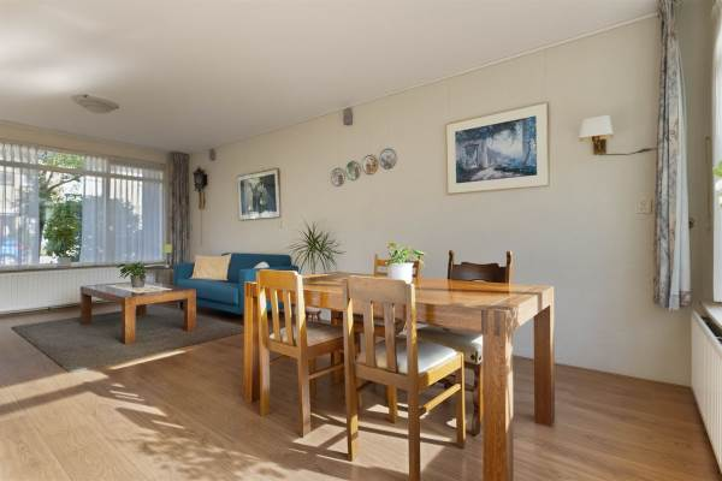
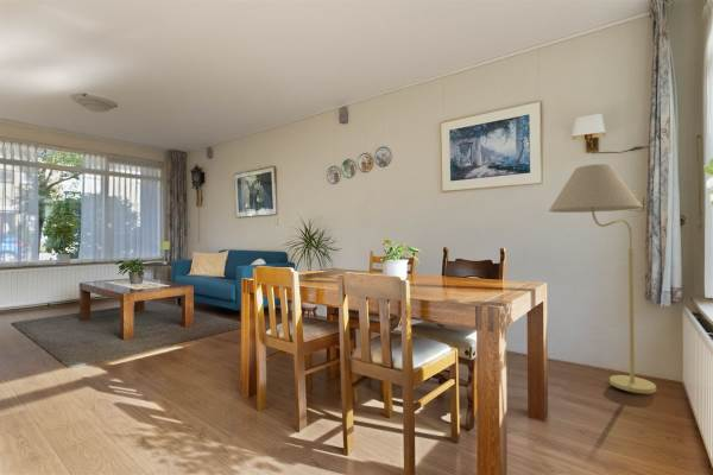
+ floor lamp (629, 281)
